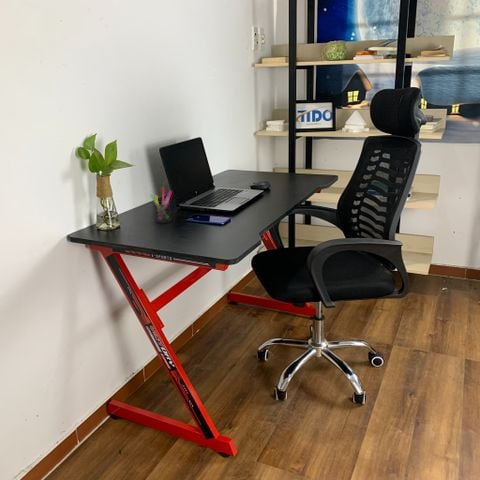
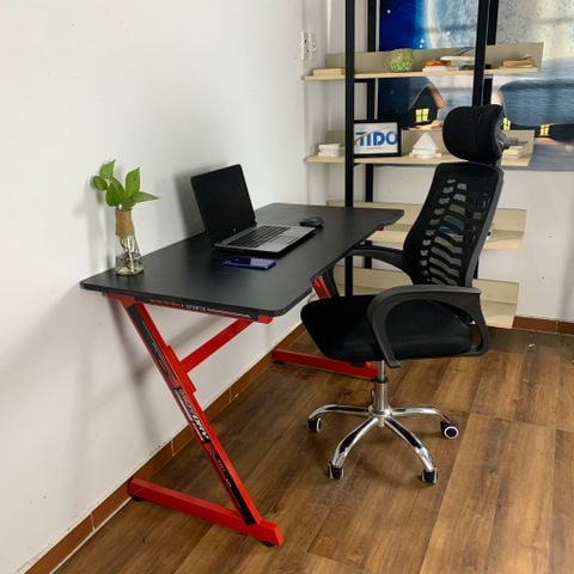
- pen holder (160, 205)
